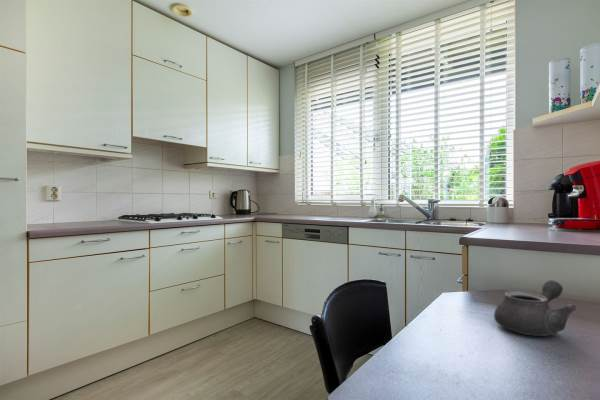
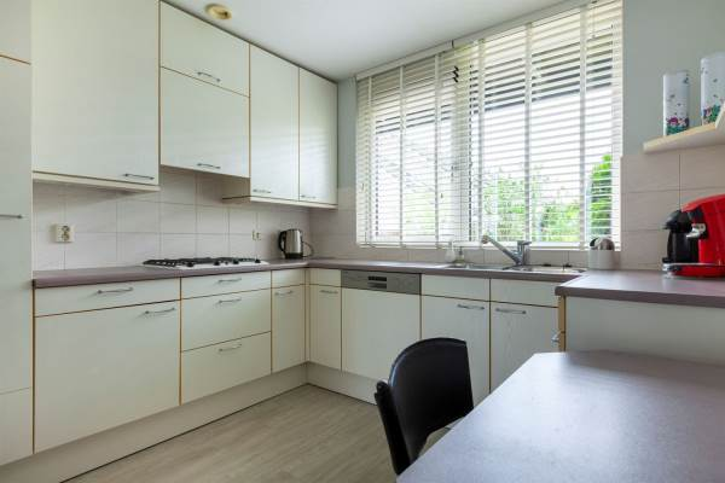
- teapot (538, 306)
